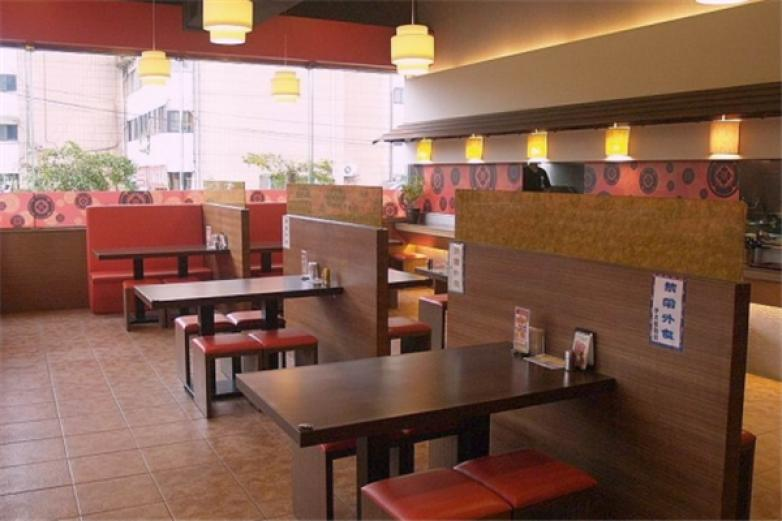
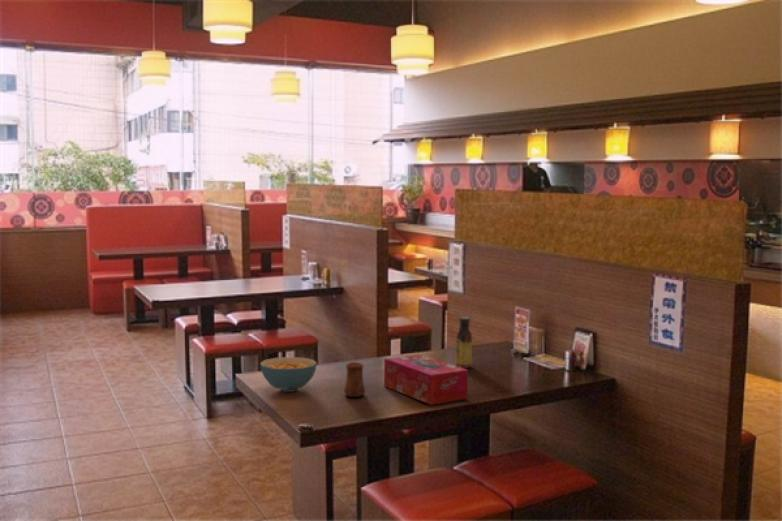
+ cup (354, 379)
+ cereal bowl (288, 376)
+ tissue box (424, 378)
+ sauce bottle (464, 342)
